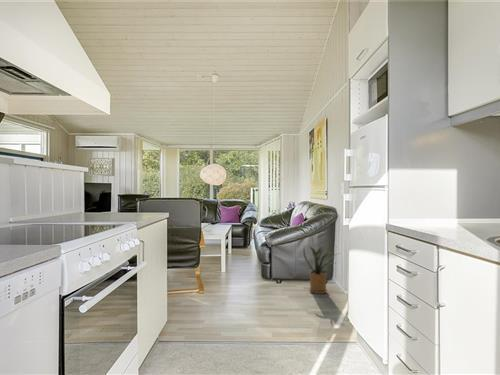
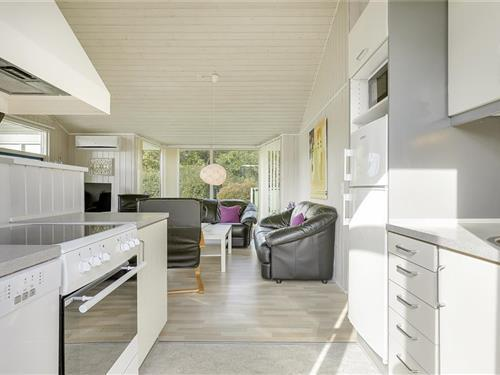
- house plant (320, 267)
